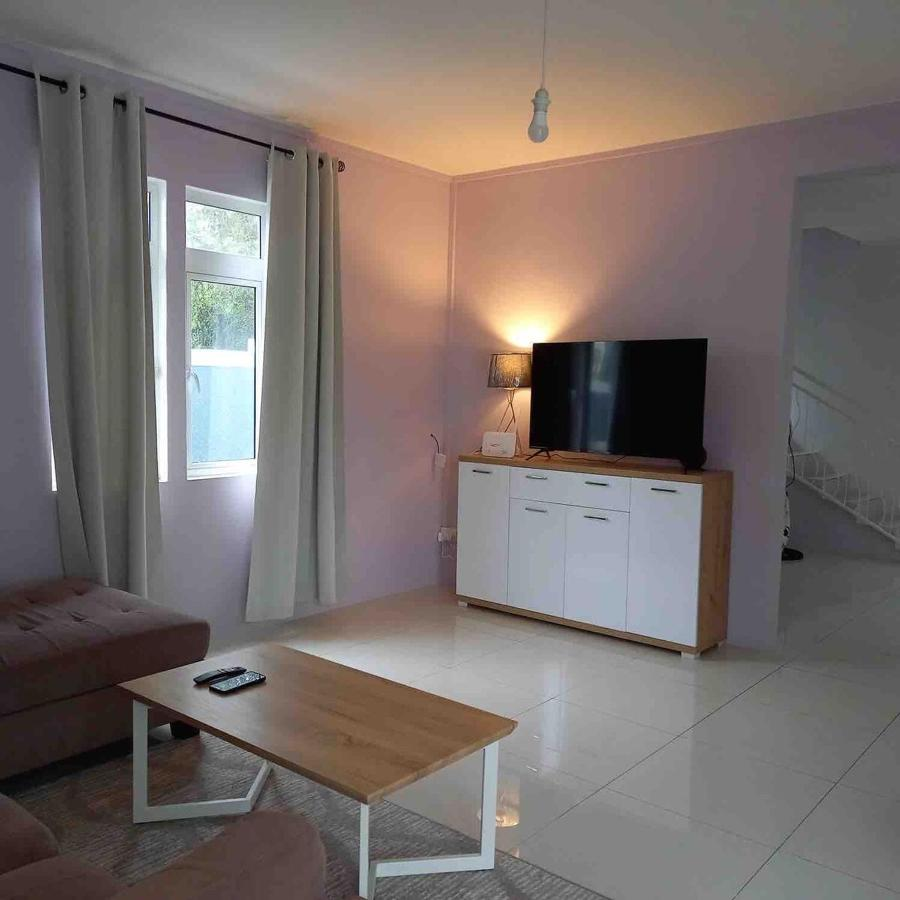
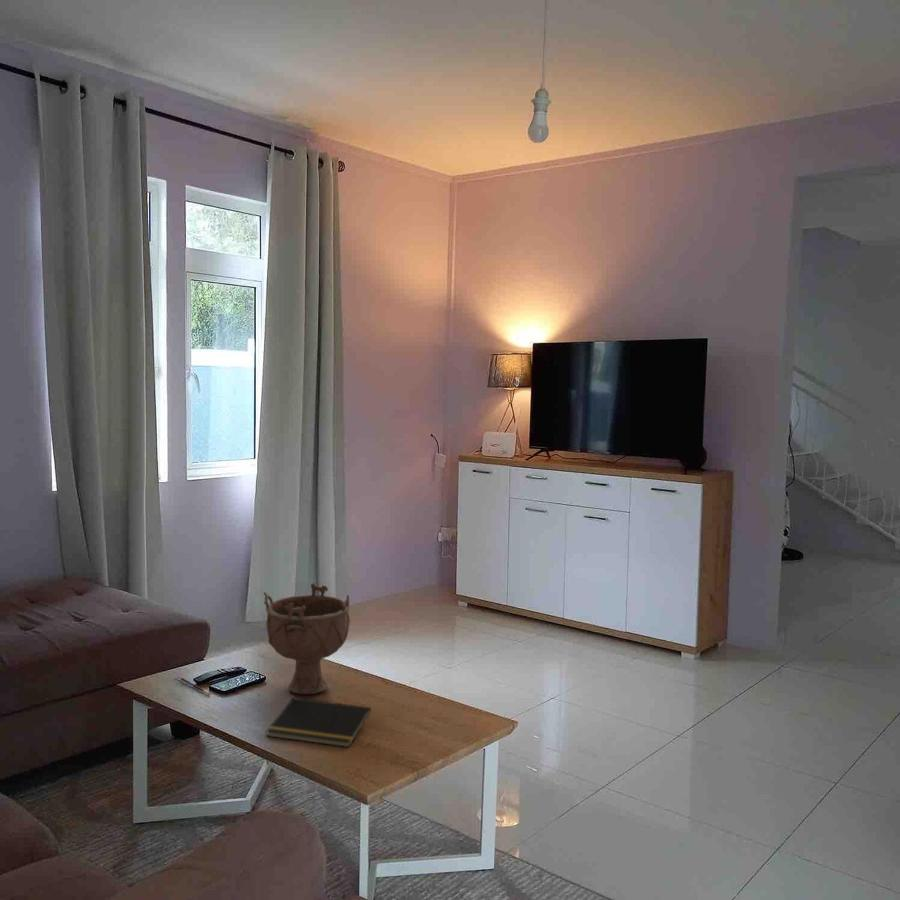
+ decorative bowl (306, 640)
+ notepad (319, 721)
+ candle (191, 684)
